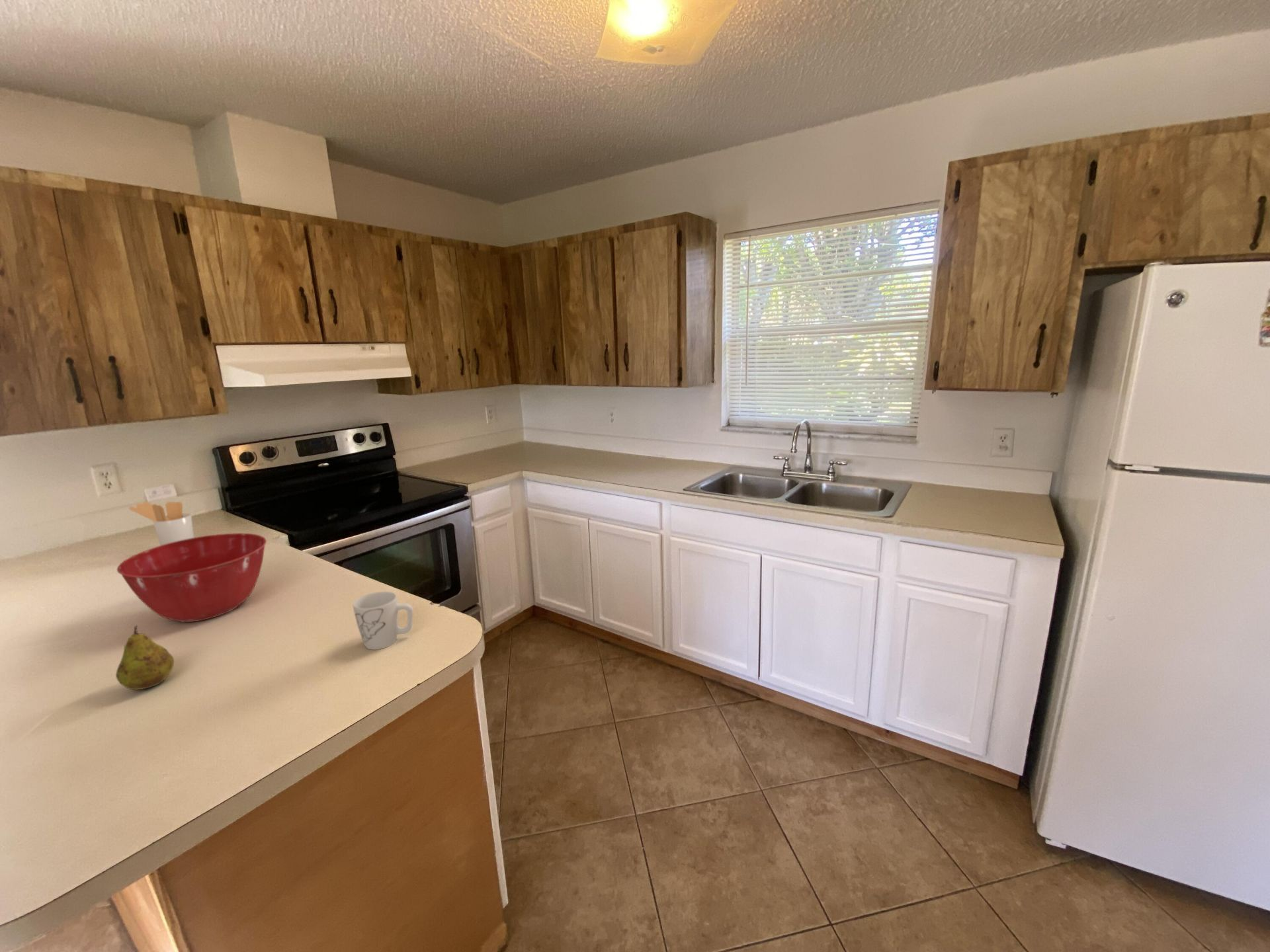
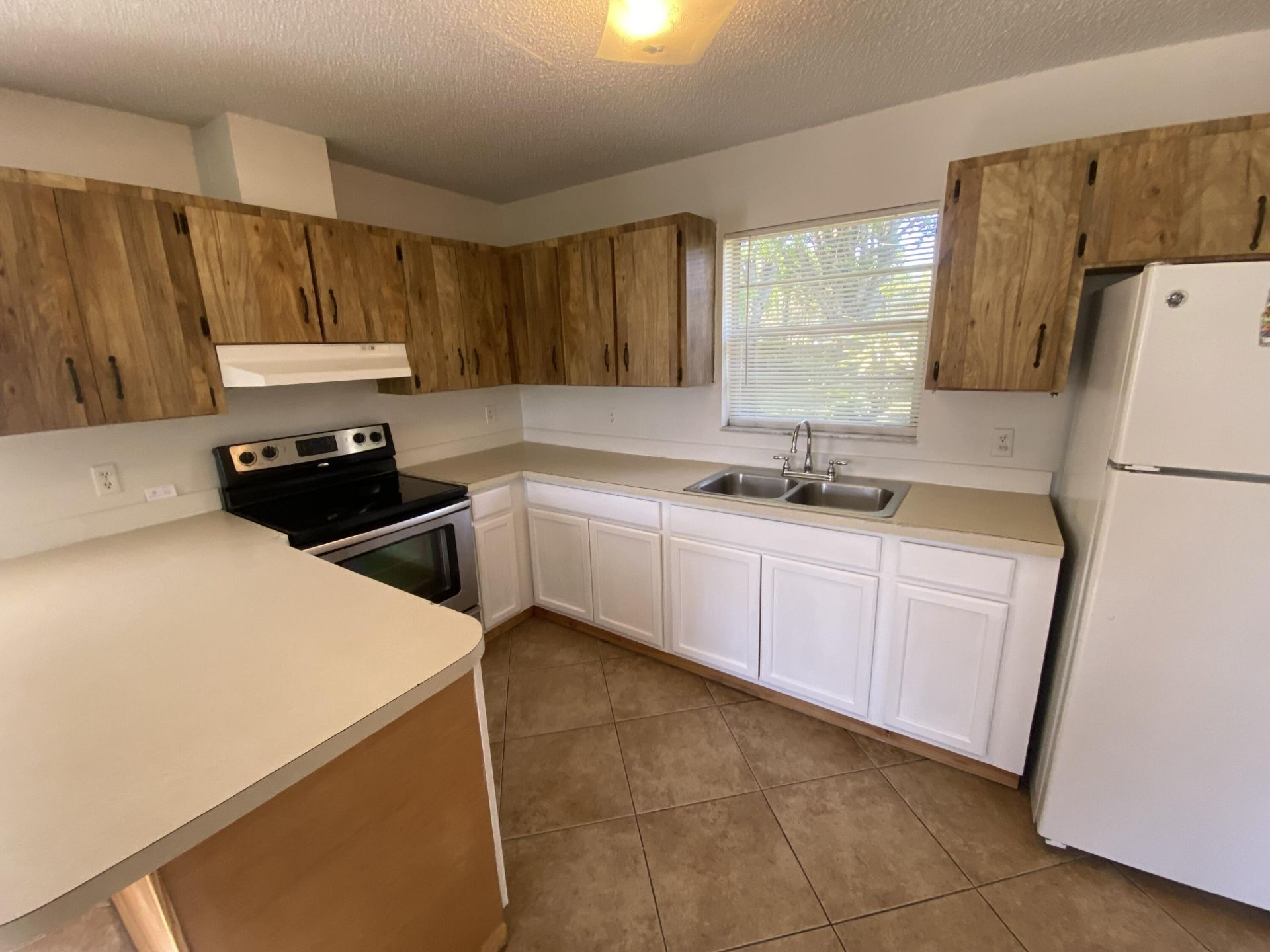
- mixing bowl (202, 580)
- fruit (143, 658)
- utensil holder (165, 527)
- mug (385, 620)
